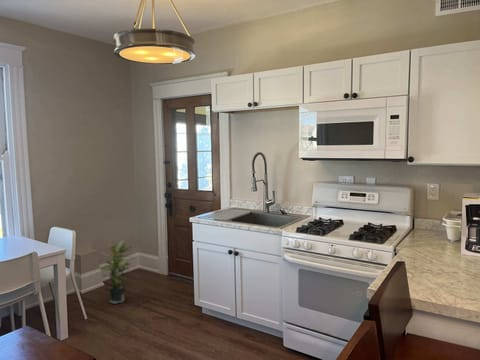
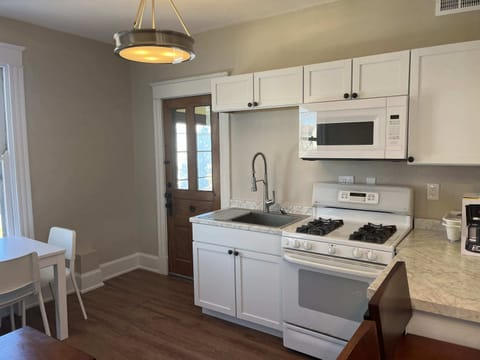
- potted plant (118, 270)
